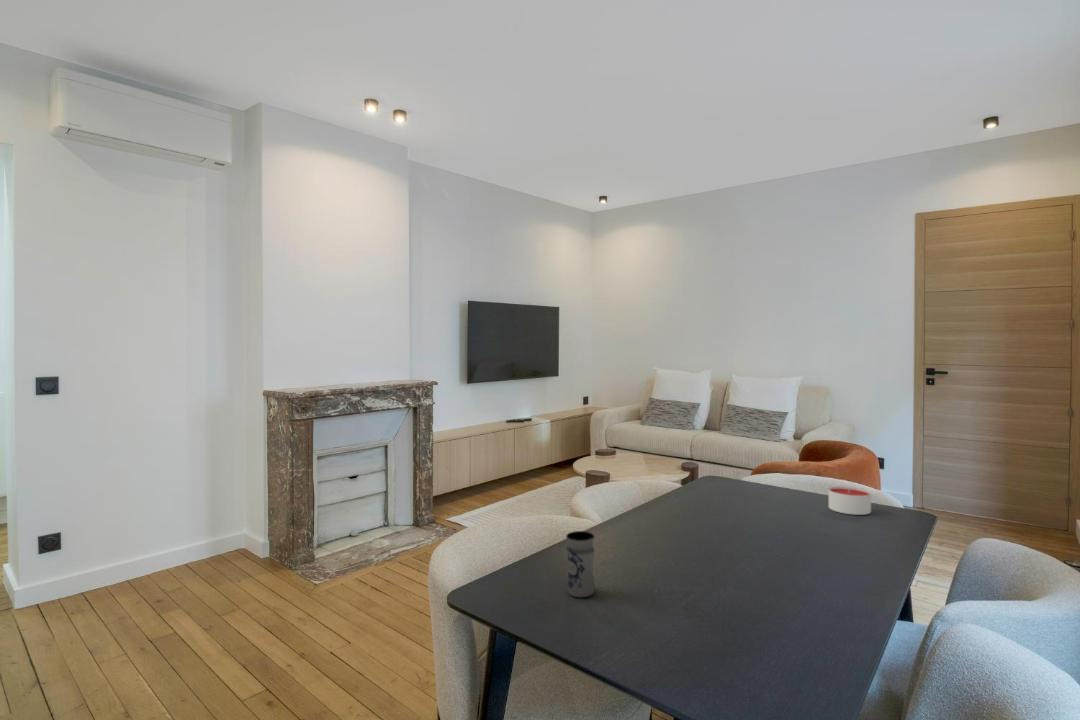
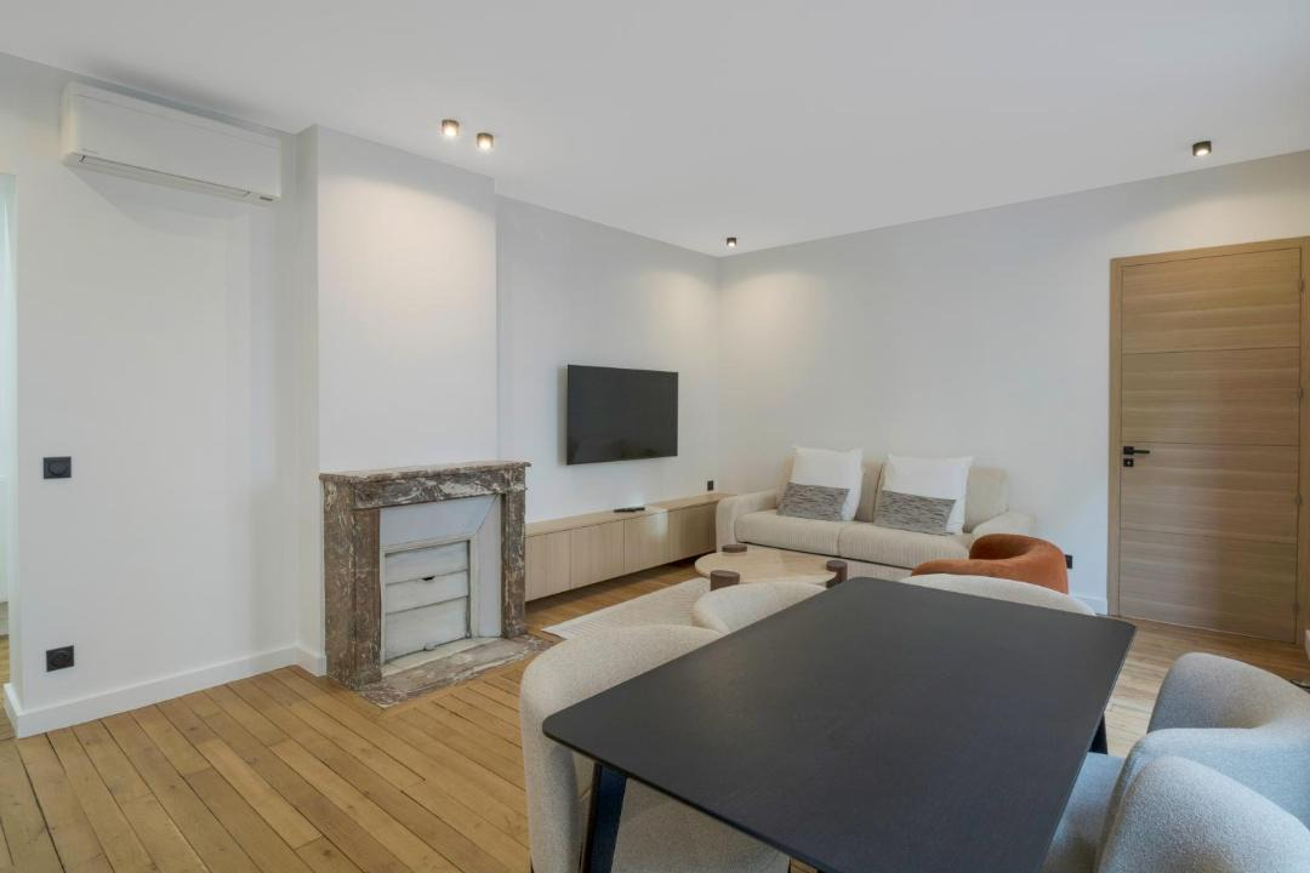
- jar (580, 563)
- candle (849, 499)
